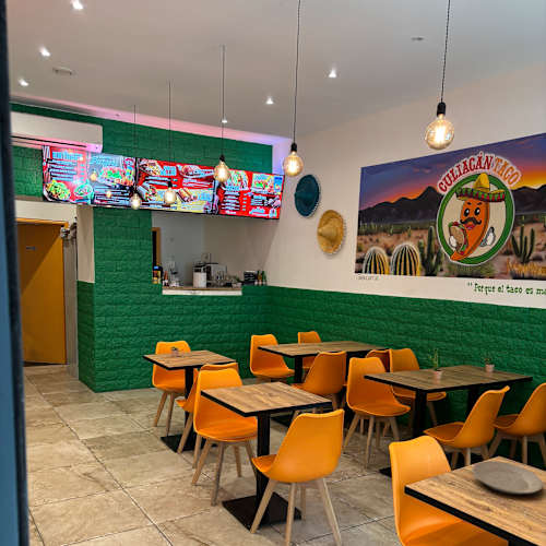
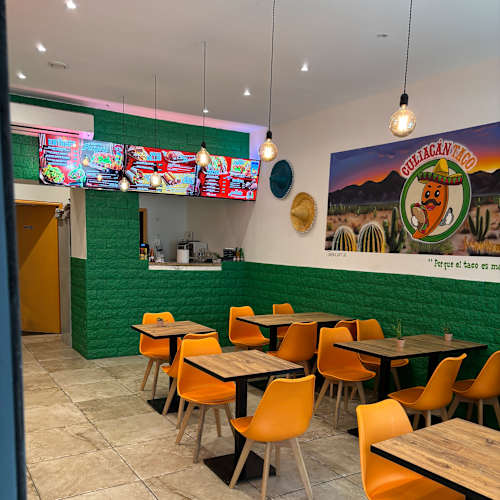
- plate (506, 479)
